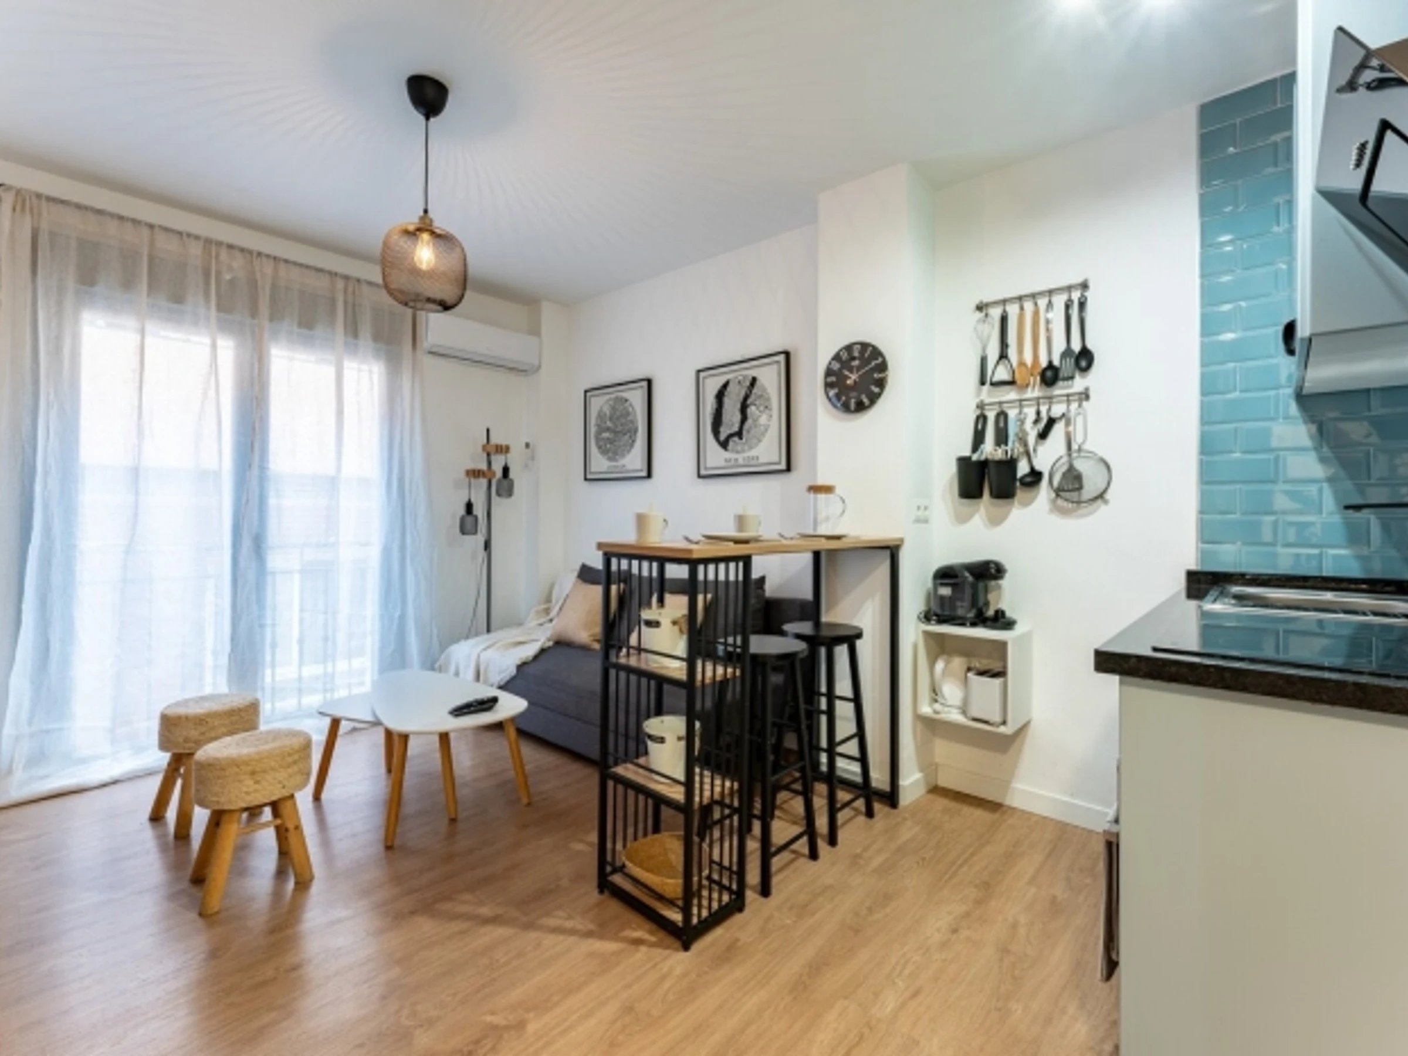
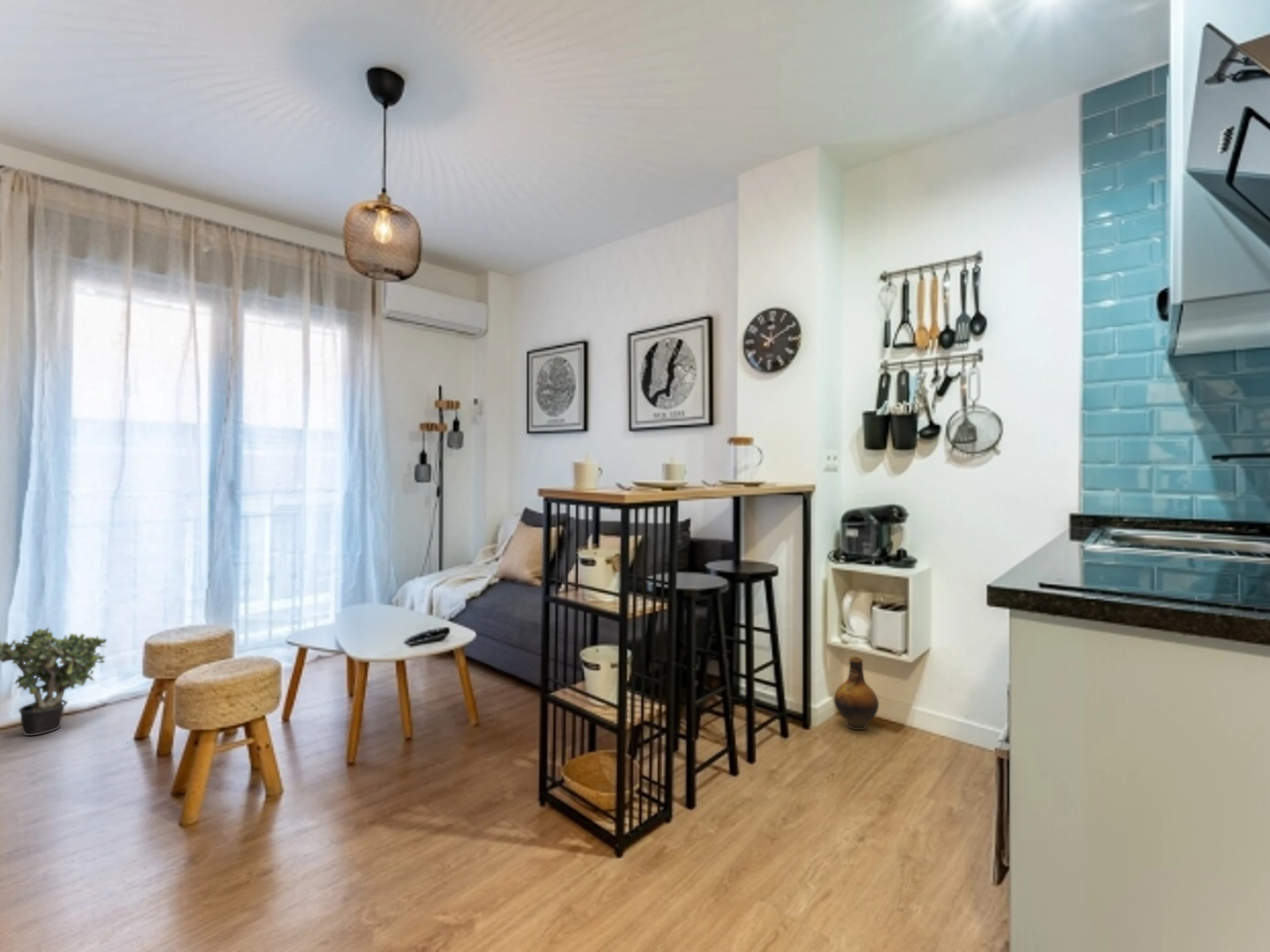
+ ceramic jug (856, 692)
+ potted plant (47, 679)
